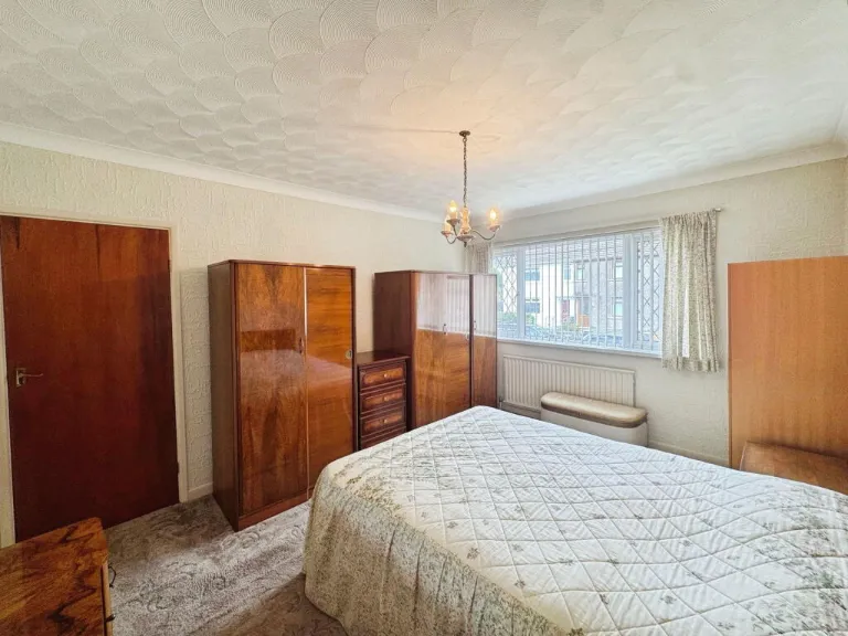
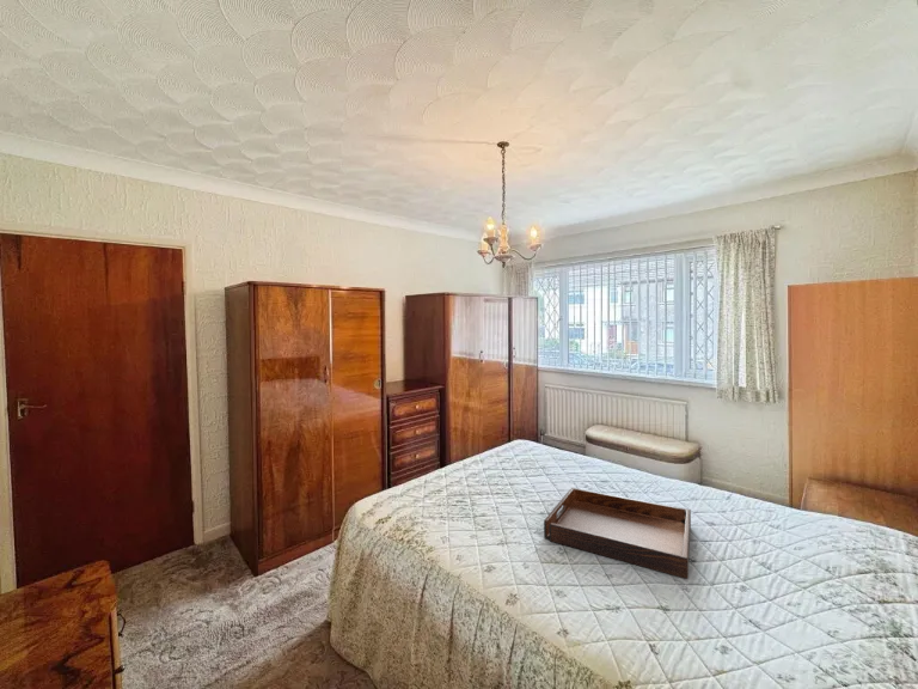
+ serving tray (618, 524)
